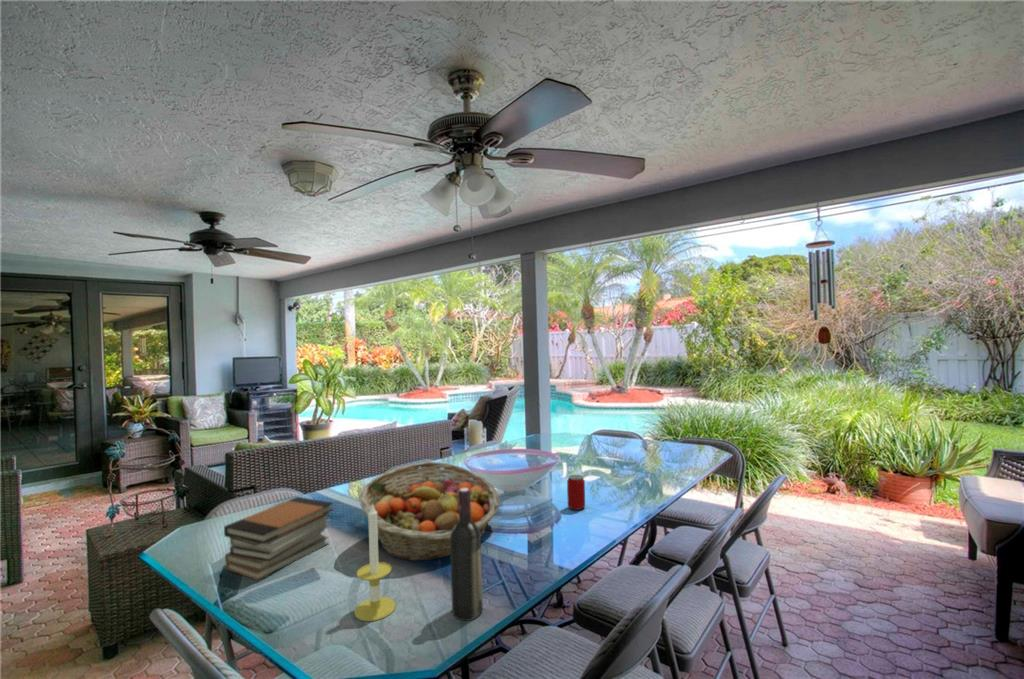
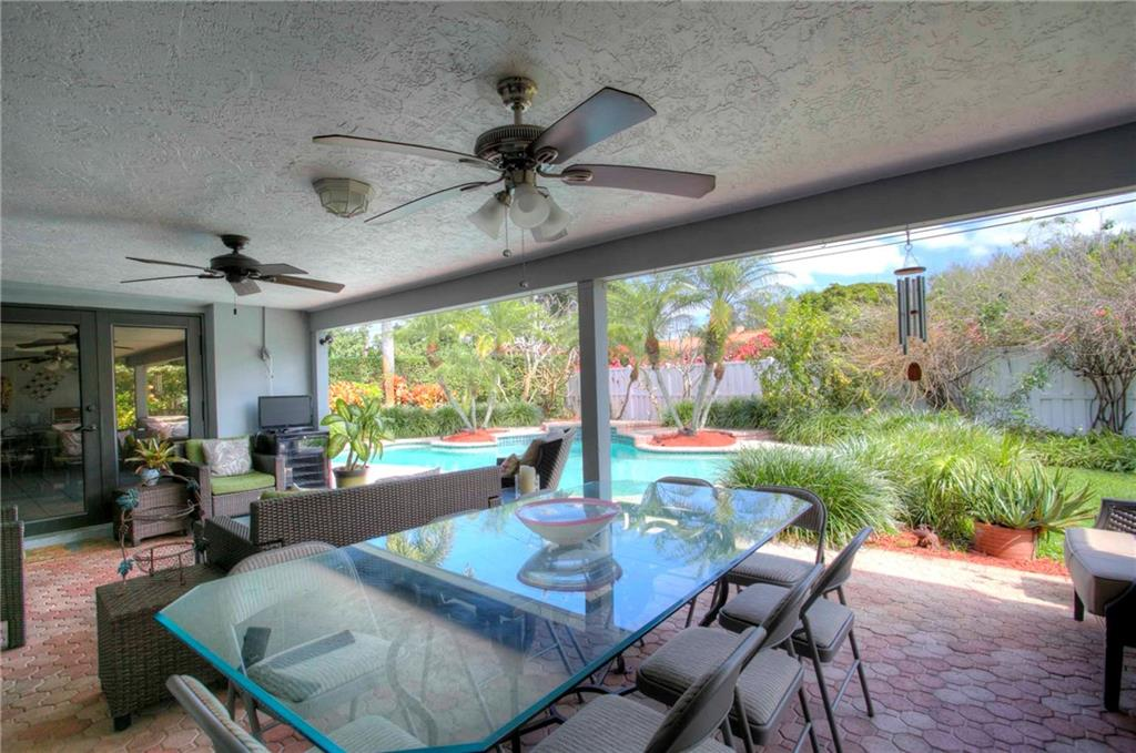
- book stack (281, 534)
- fruit basket (432, 506)
- candle (373, 555)
- wine bottle (465, 550)
- beverage can (576, 492)
